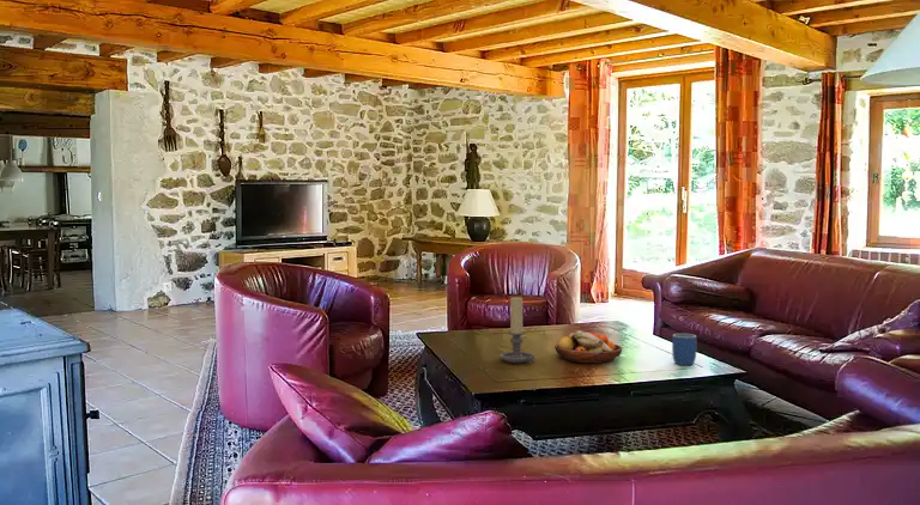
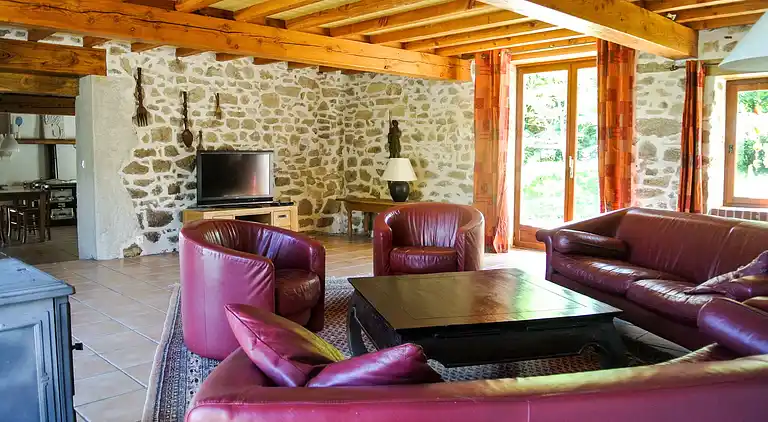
- candle holder (519, 329)
- mug (684, 348)
- fruit bowl (588, 343)
